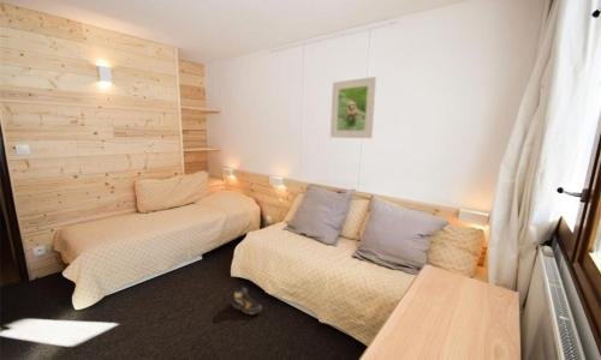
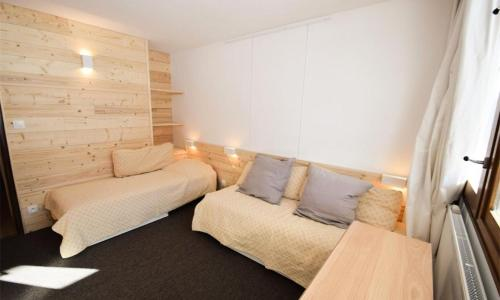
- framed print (351, 109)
- shoe (246, 298)
